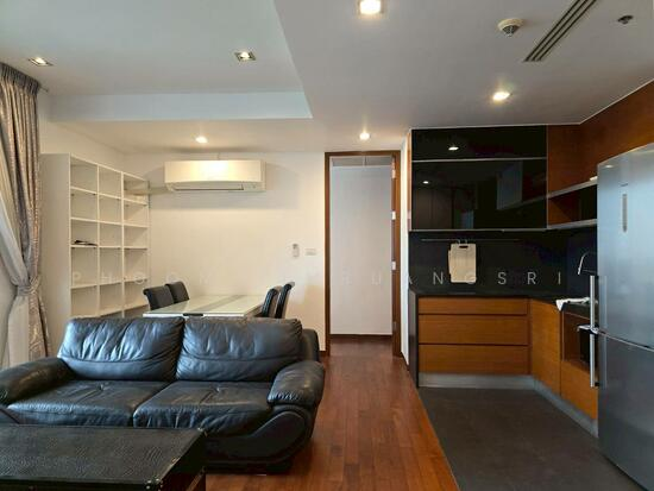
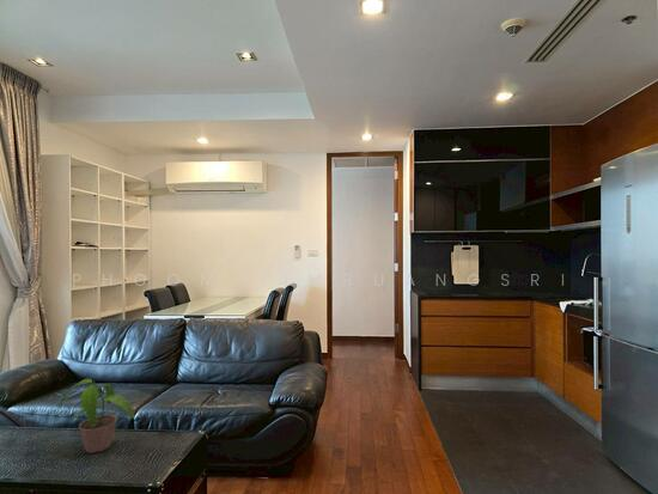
+ potted plant (96, 413)
